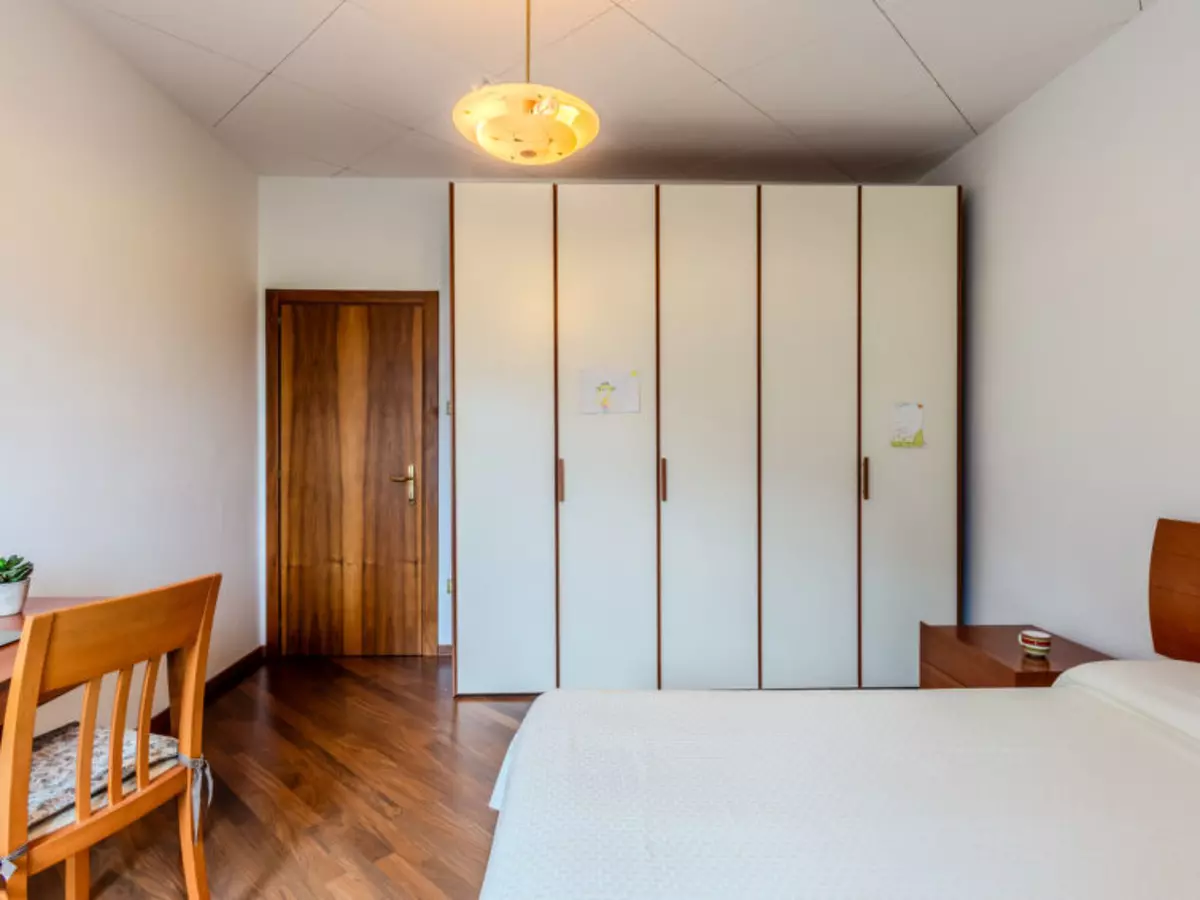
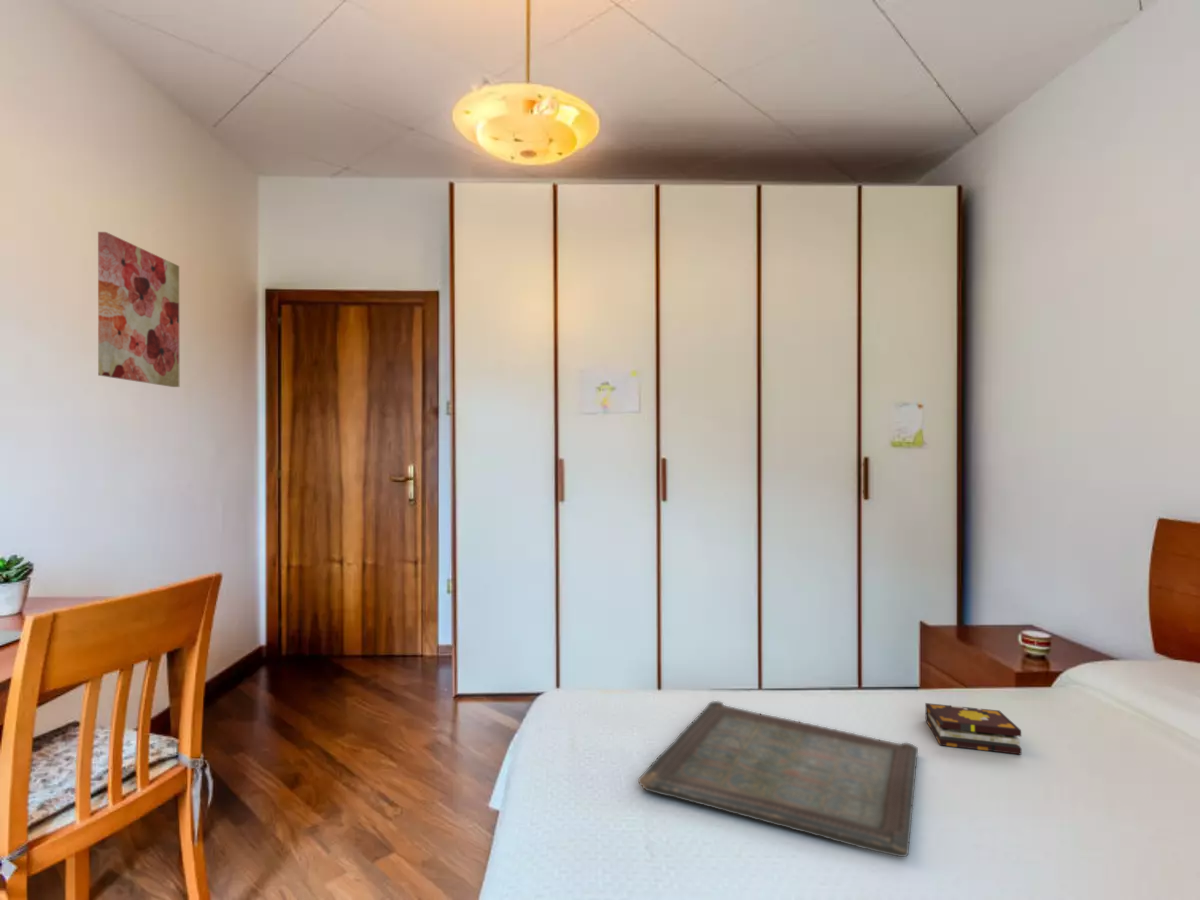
+ serving tray (785, 764)
+ book (970, 724)
+ wall art (142, 316)
